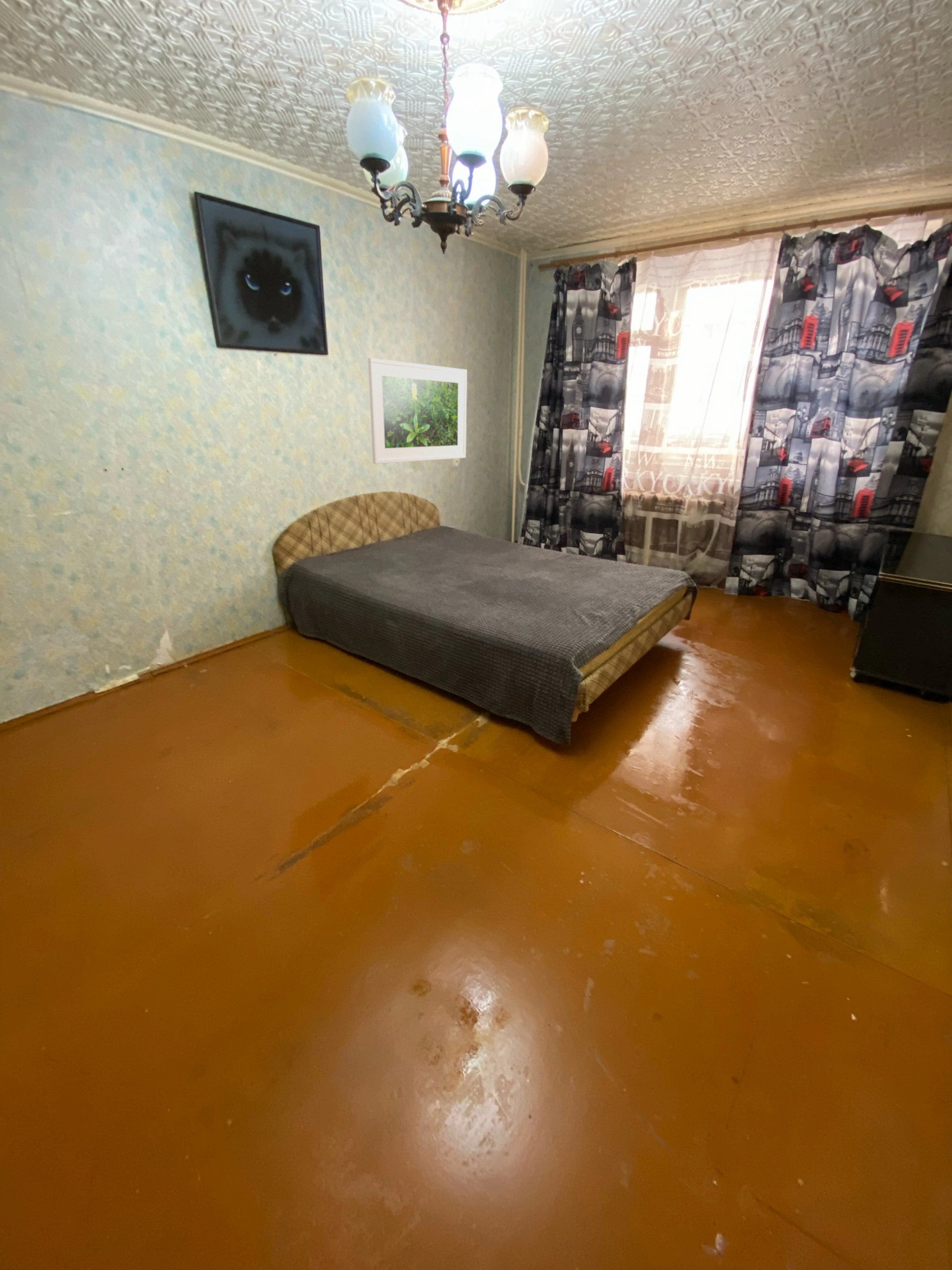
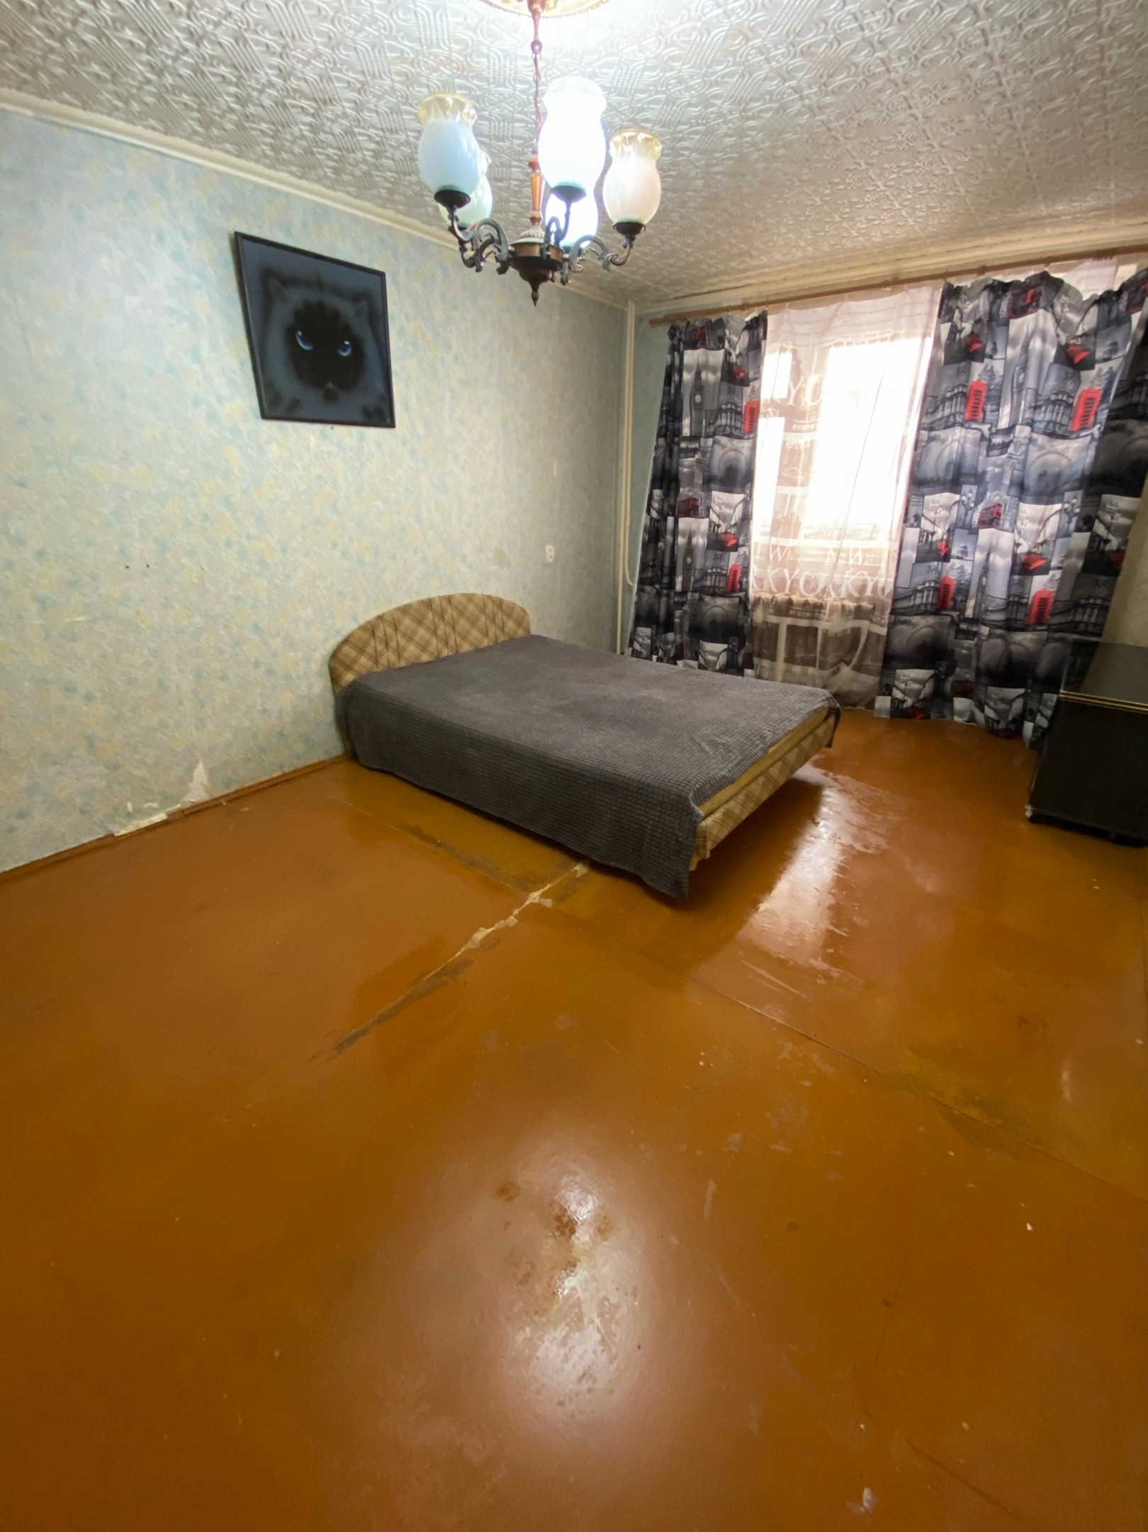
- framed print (423, 413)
